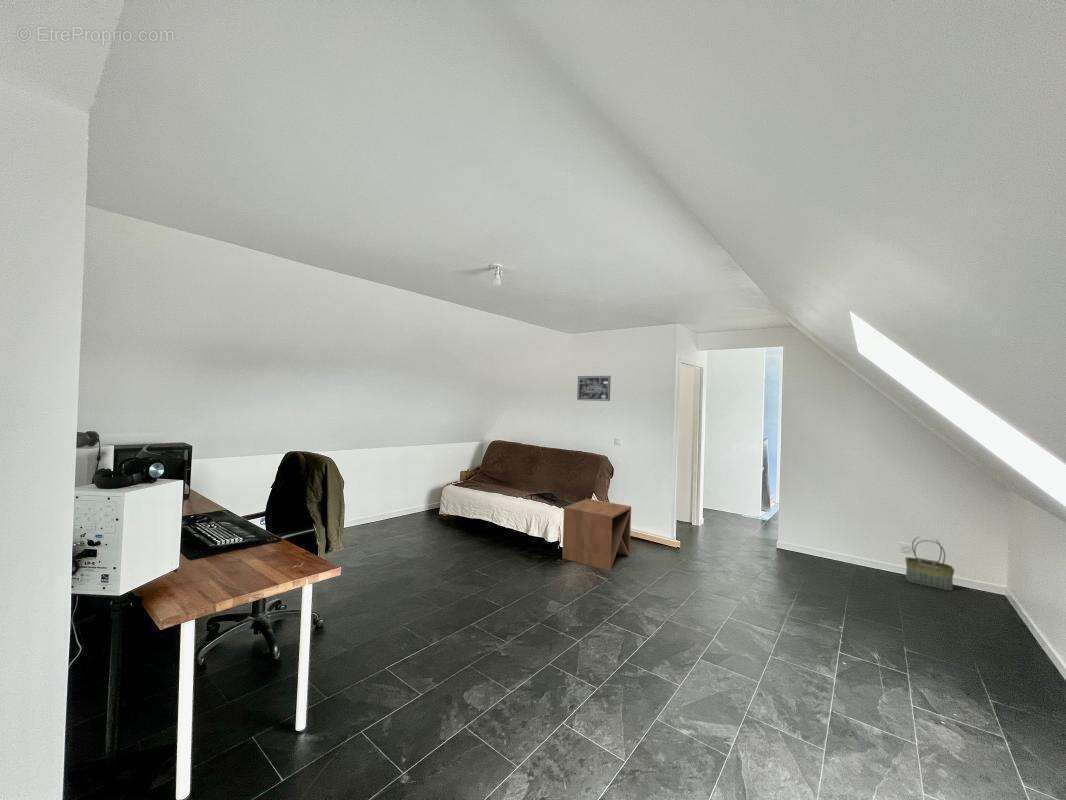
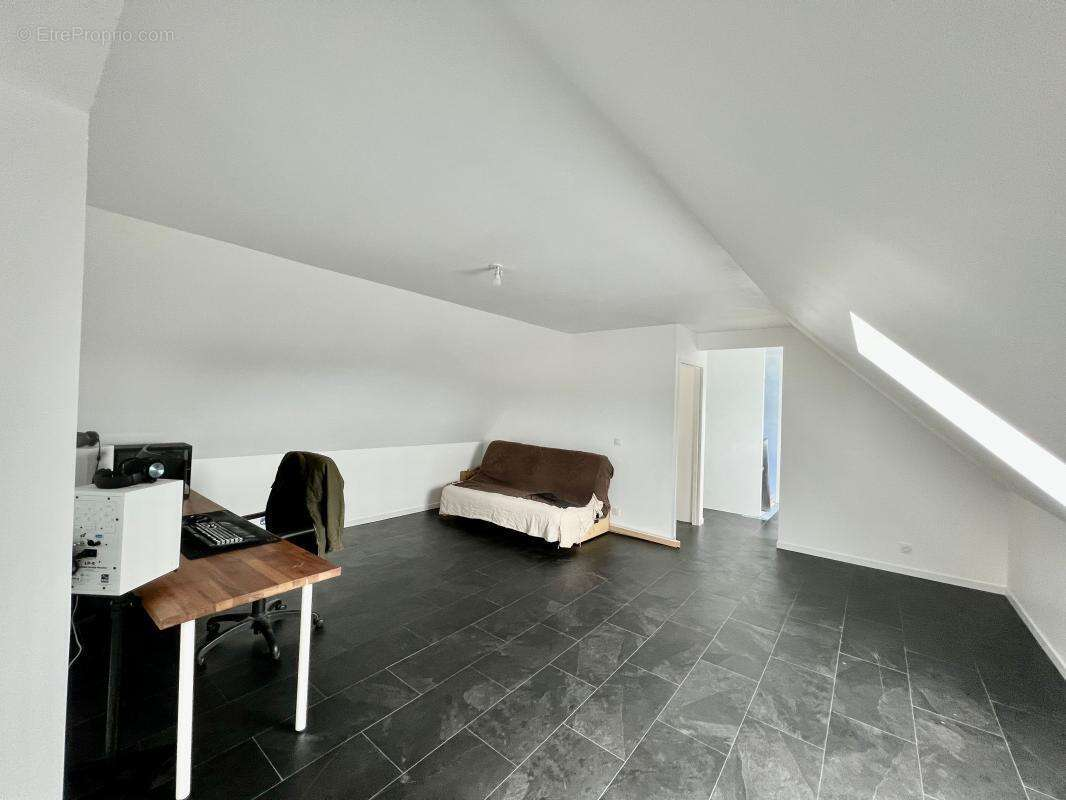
- wall art (593, 388)
- basket (929, 560)
- side table (597, 531)
